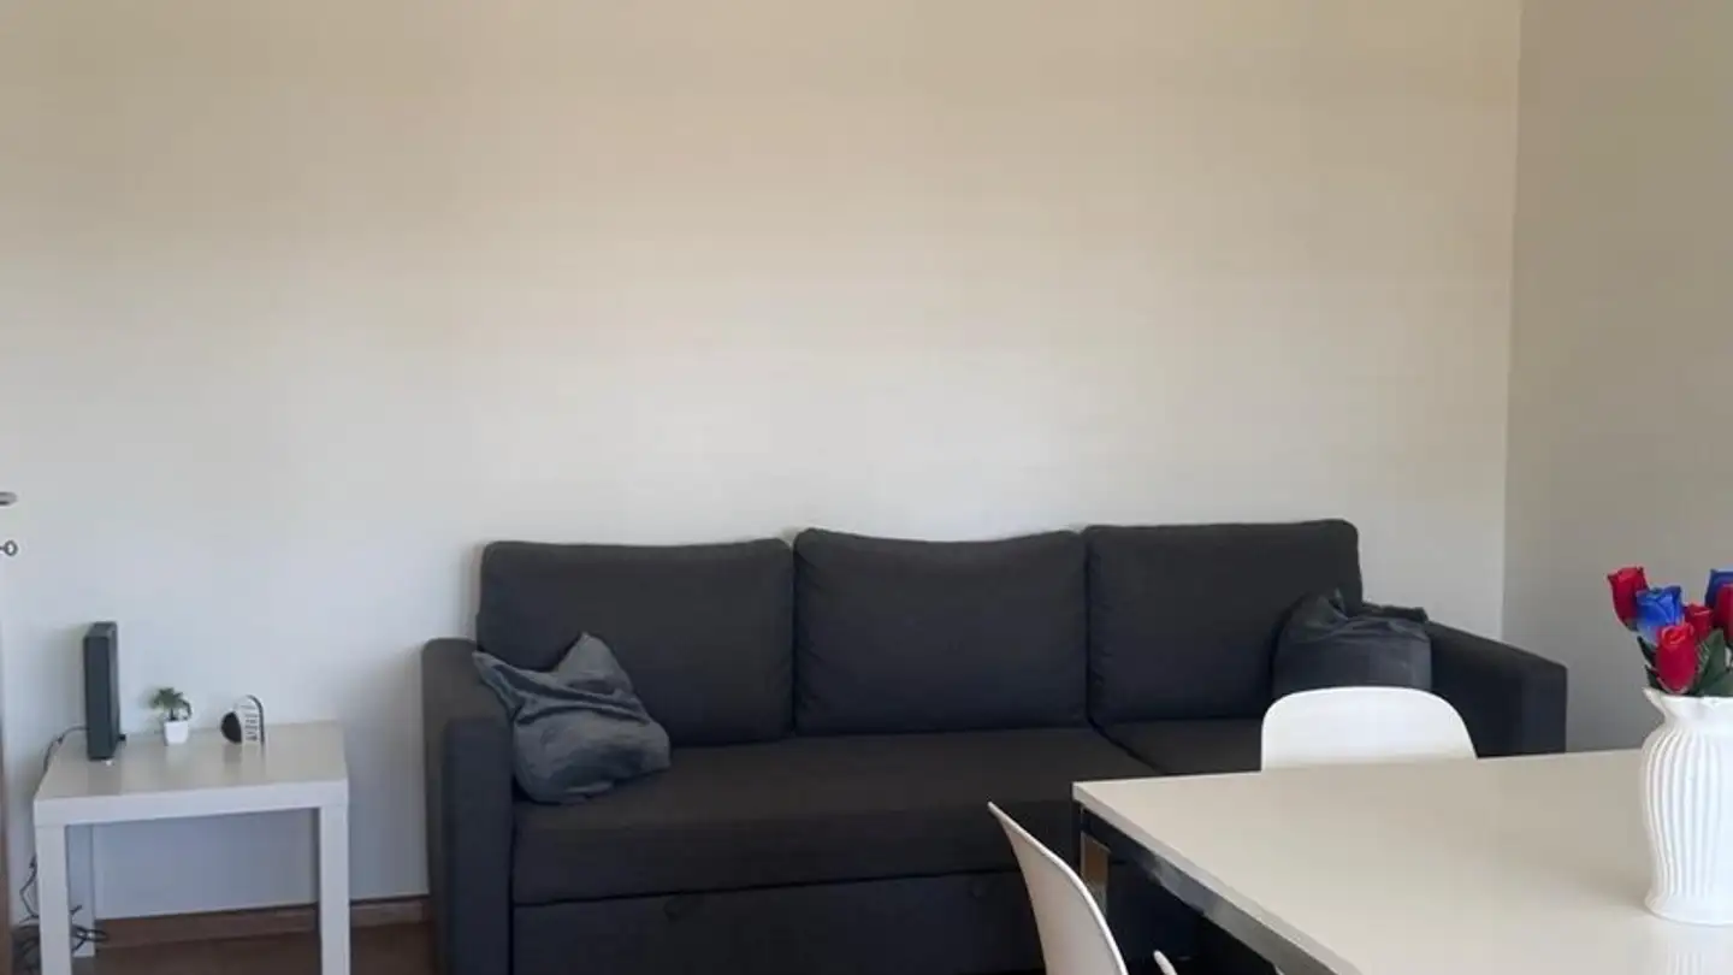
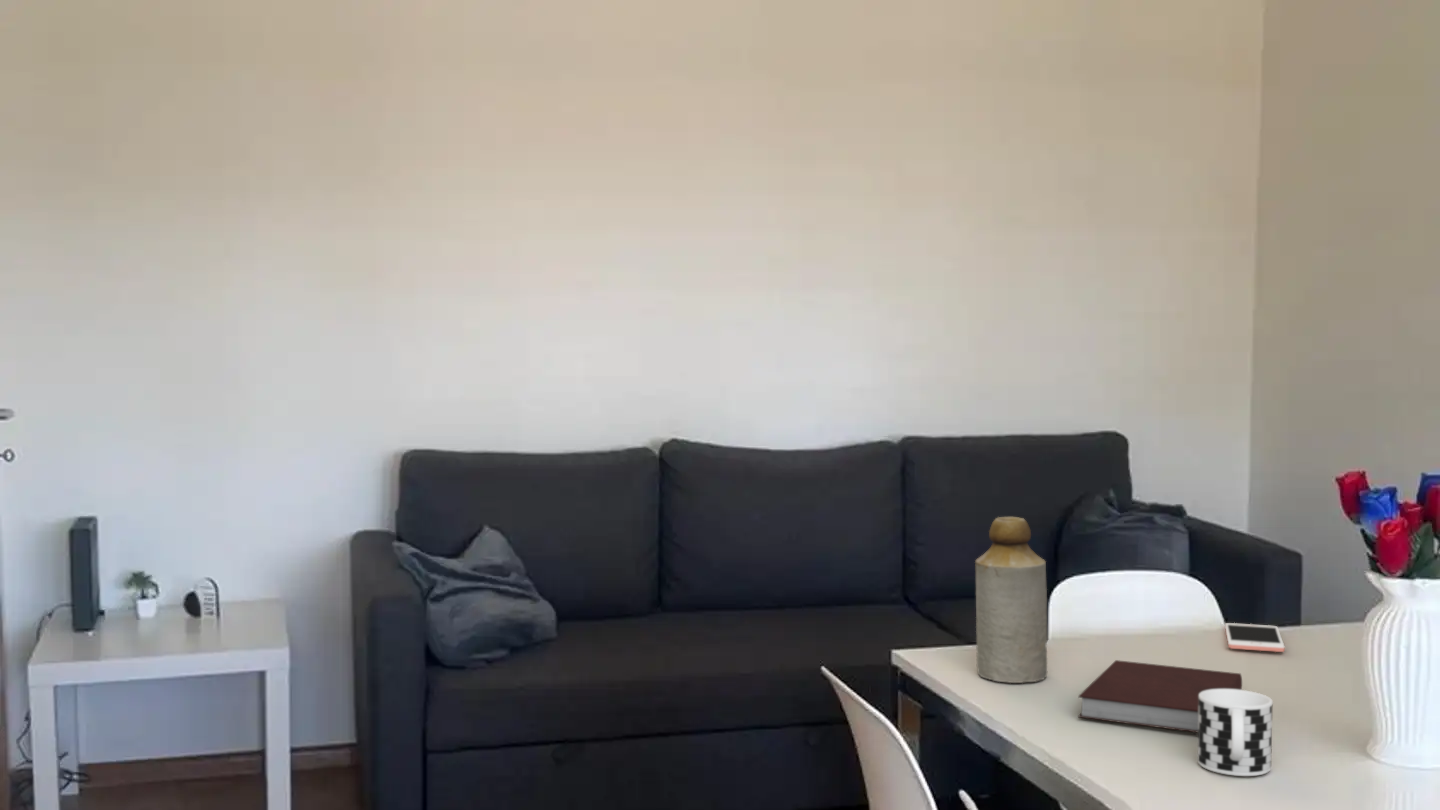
+ cell phone (1253, 636)
+ cup (1235, 734)
+ notebook (1162, 694)
+ bottle (1011, 596)
